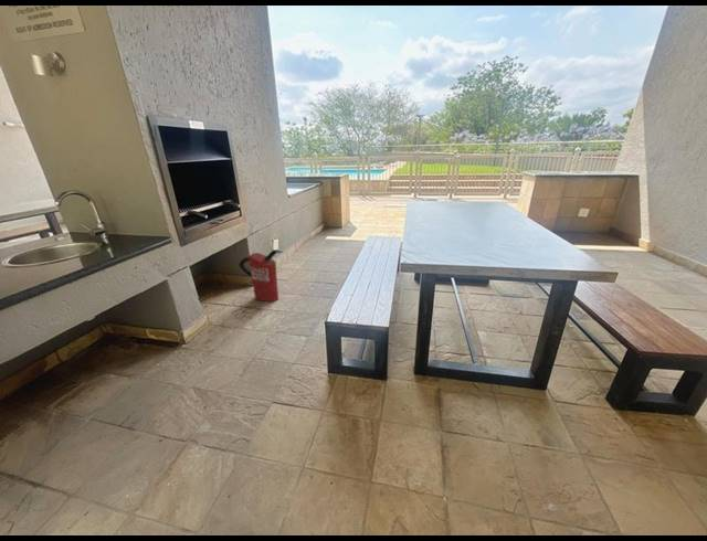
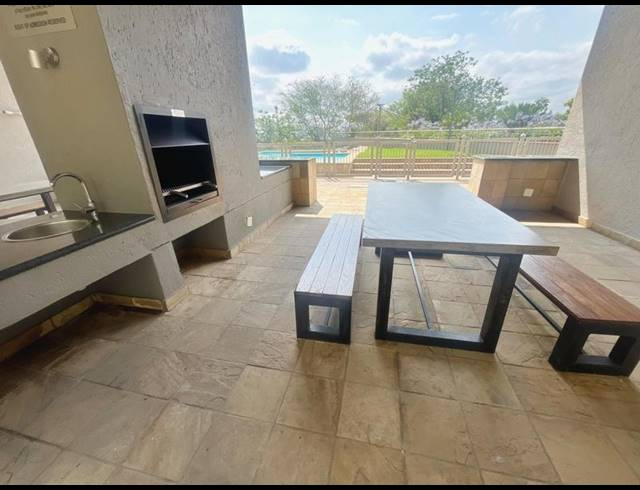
- fire extinguisher (263, 274)
